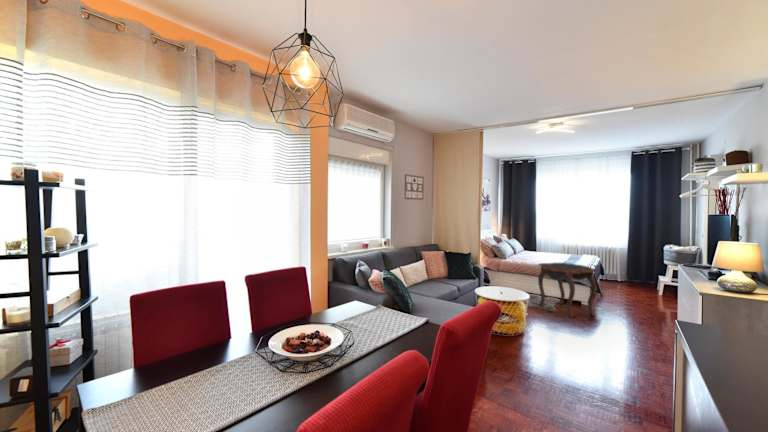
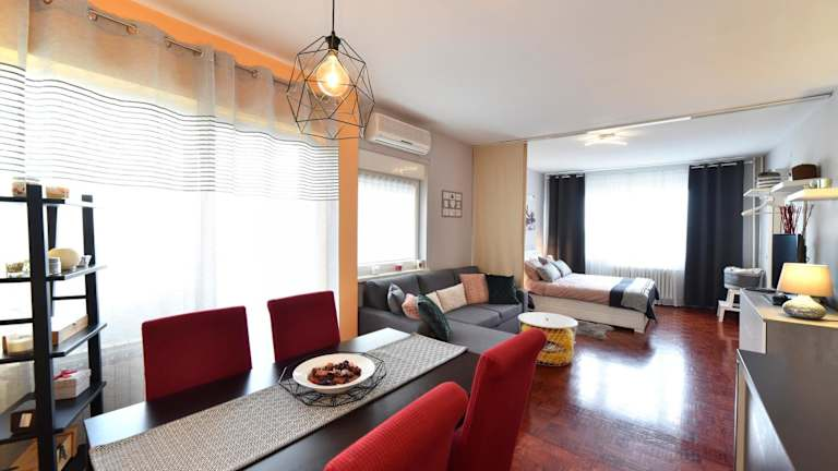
- side table (563, 288)
